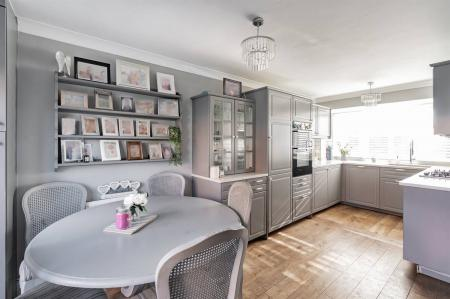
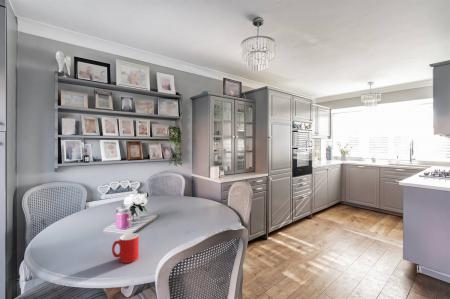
+ cup (125, 247)
